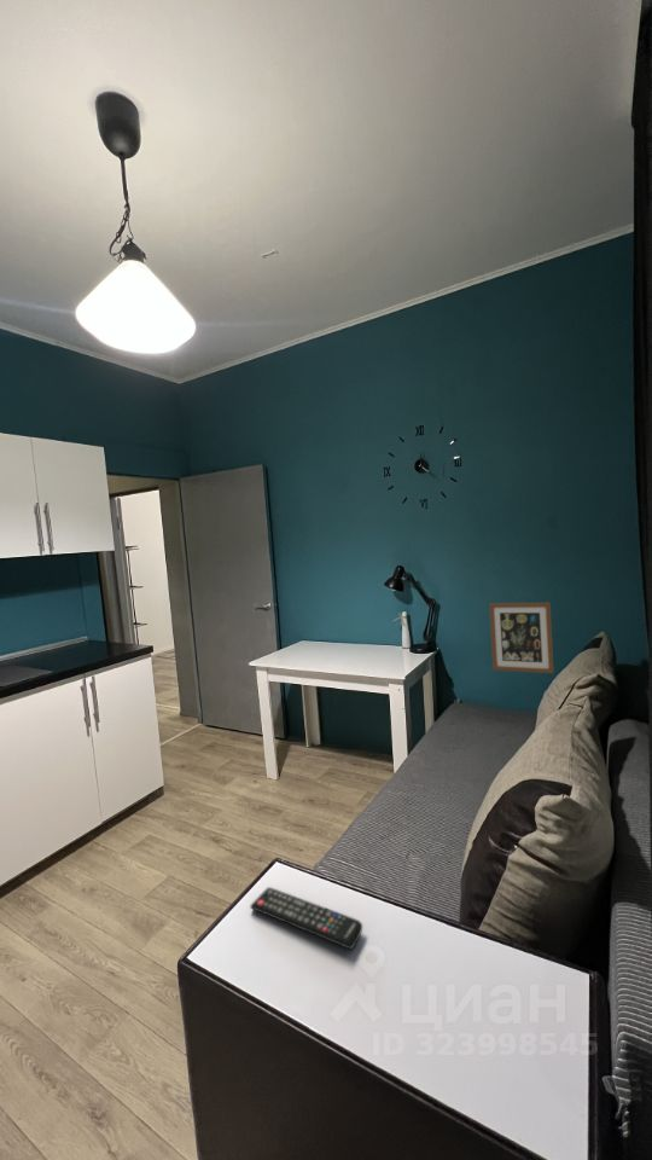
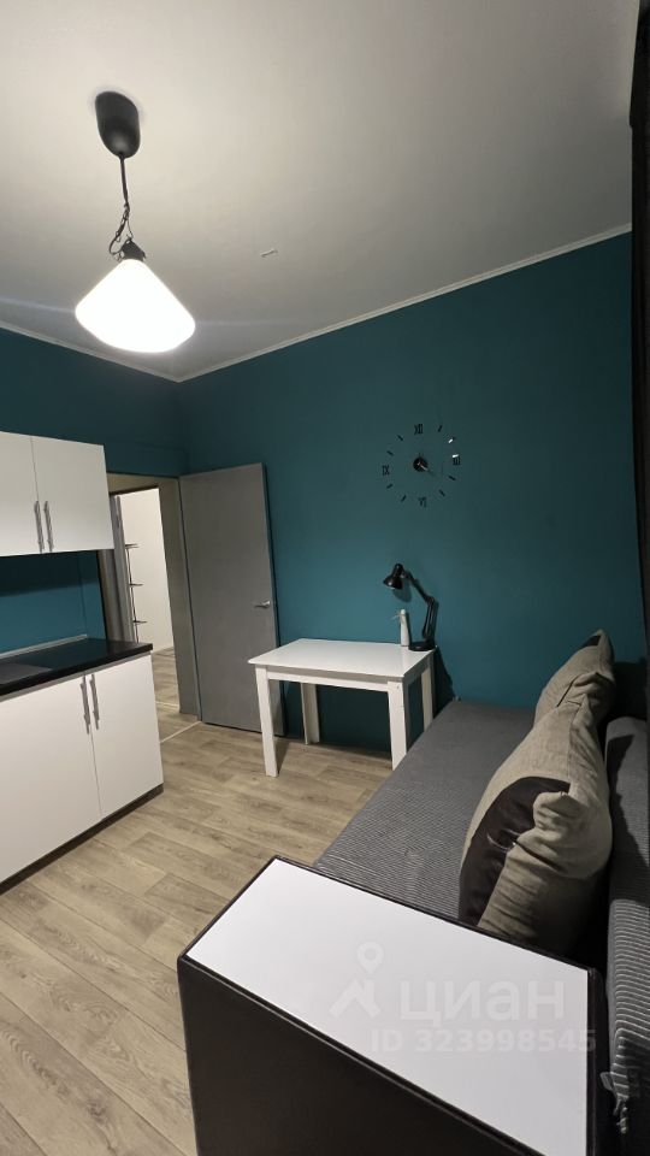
- remote control (304, 916)
- wall art (520, 637)
